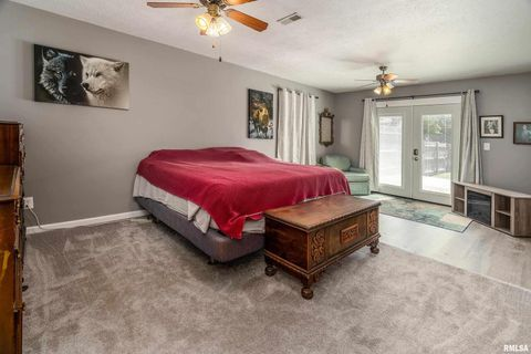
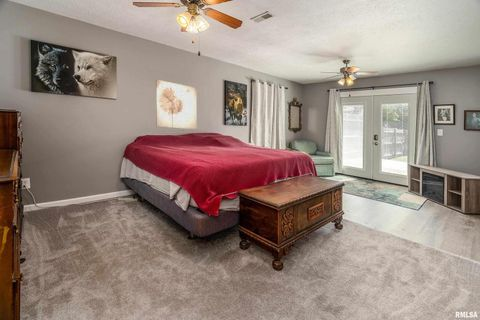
+ wall art (177, 106)
